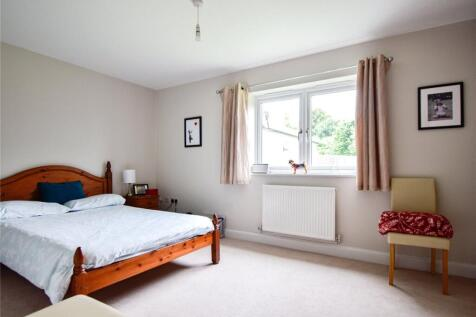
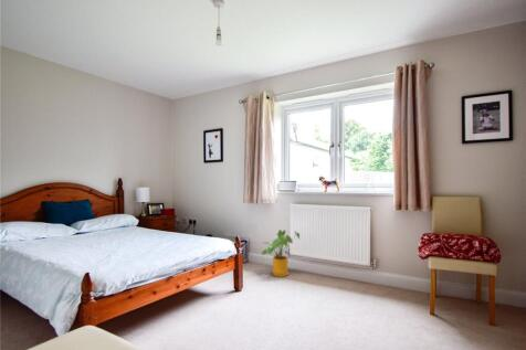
+ house plant (280, 252)
